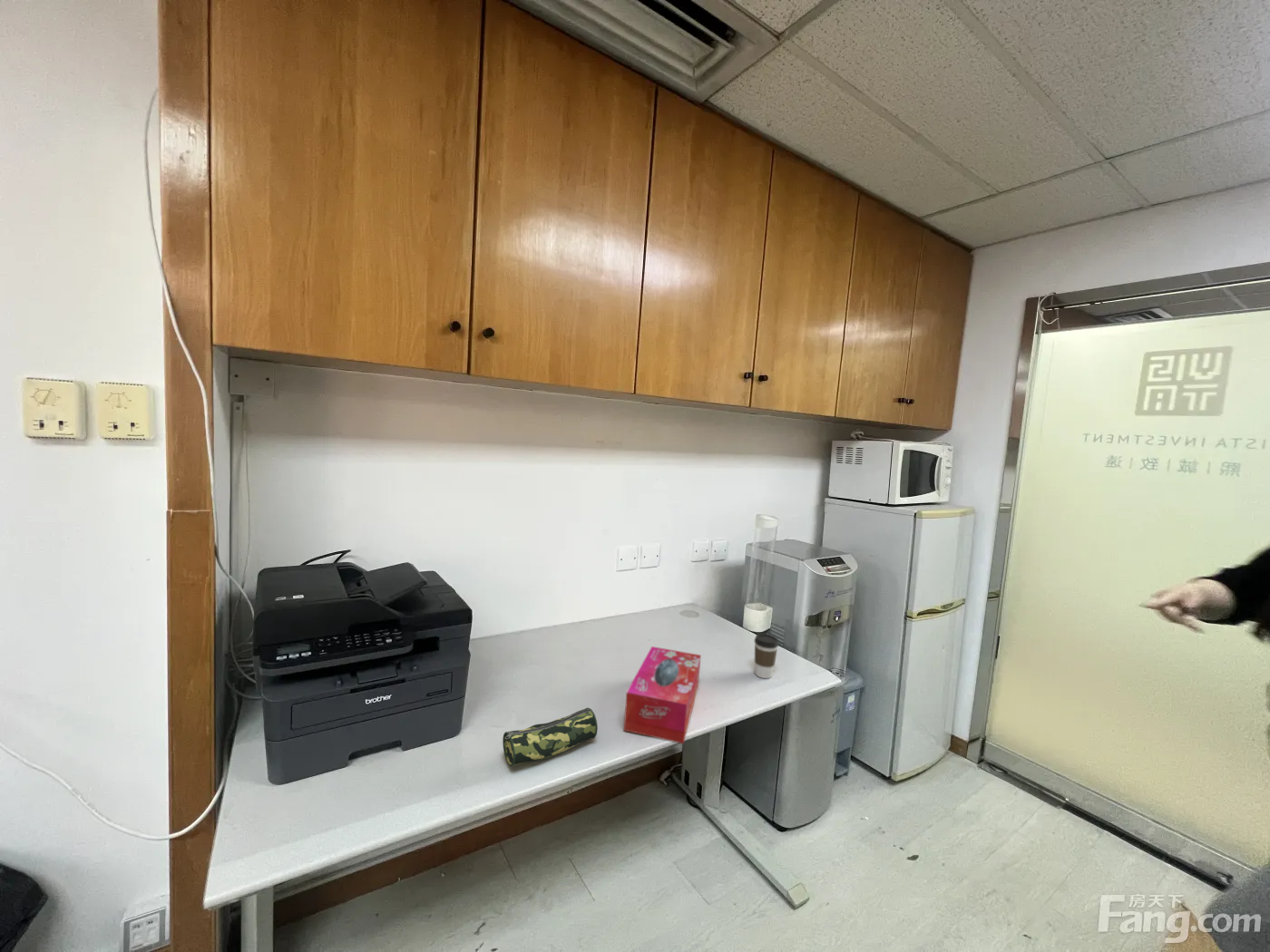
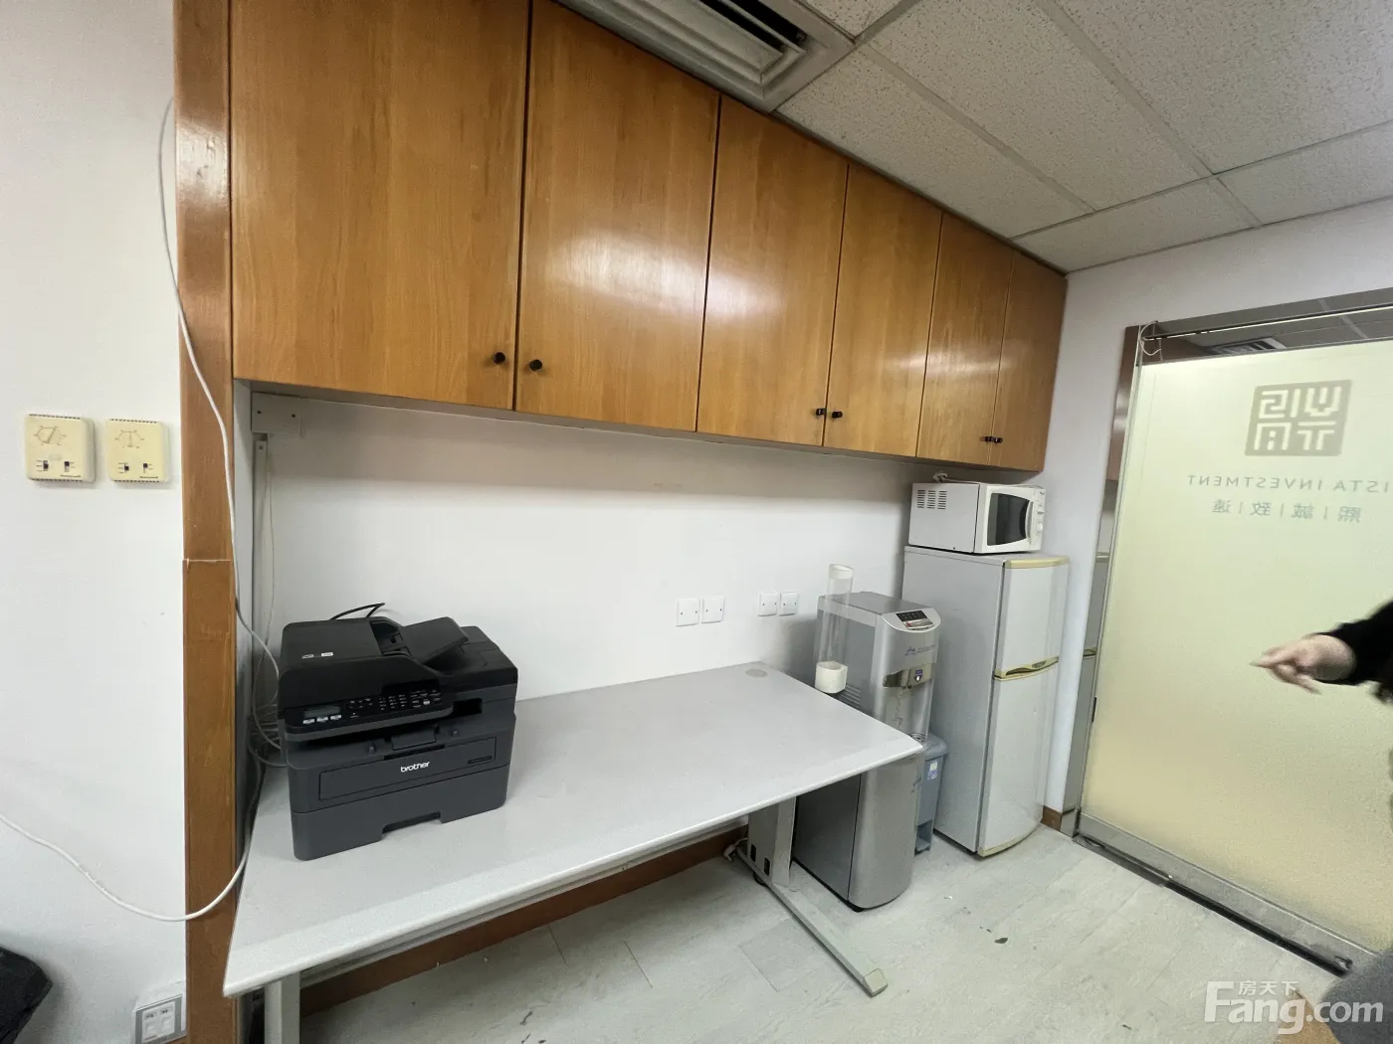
- pencil case (549, 736)
- tissue box (665, 689)
- coffee cup (765, 656)
